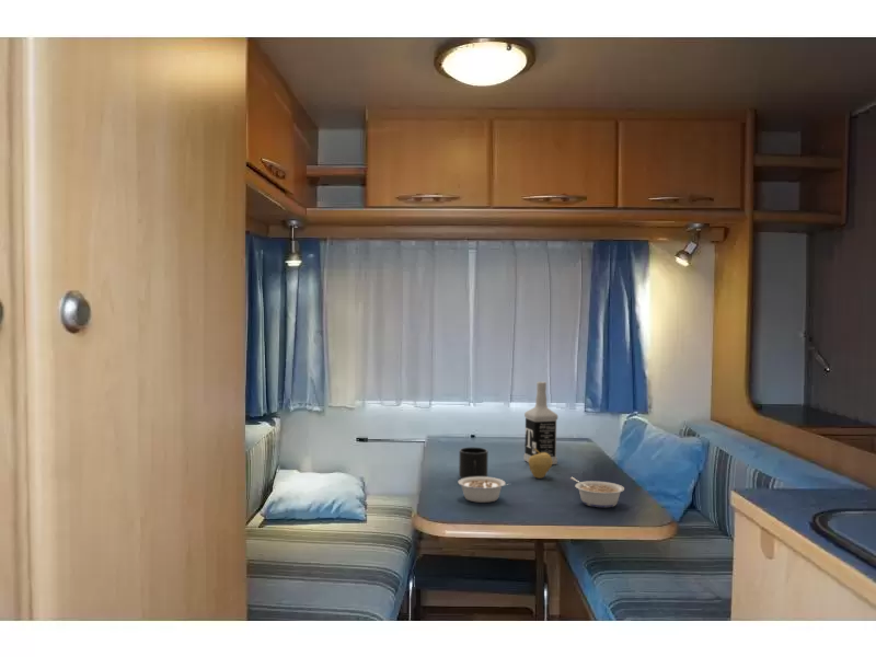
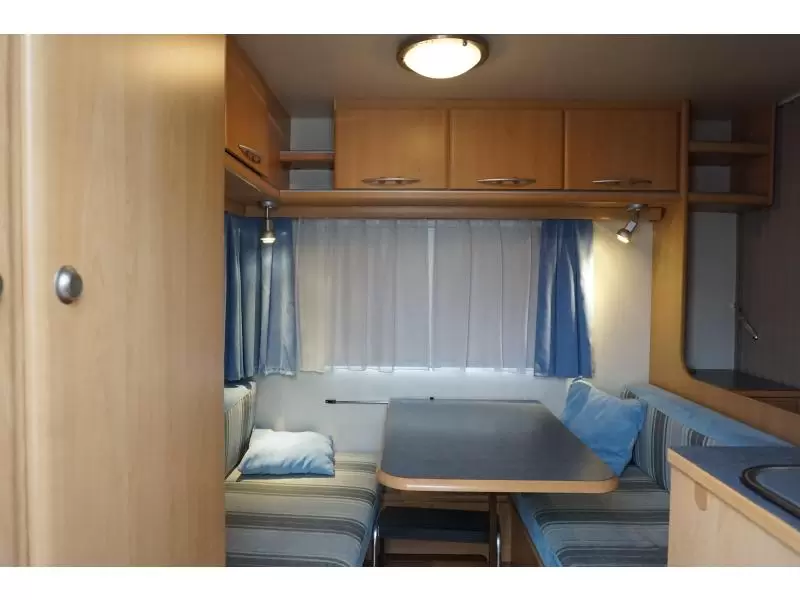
- legume (597, 493)
- vodka (541, 422)
- legume (483, 488)
- fruit (540, 462)
- mug (473, 464)
